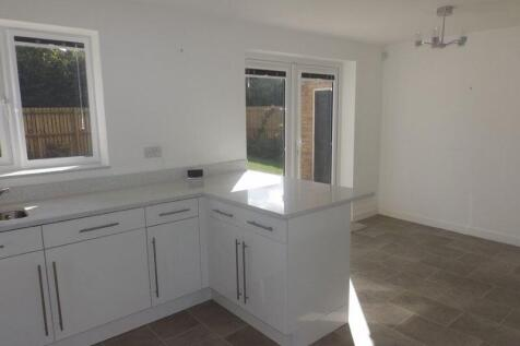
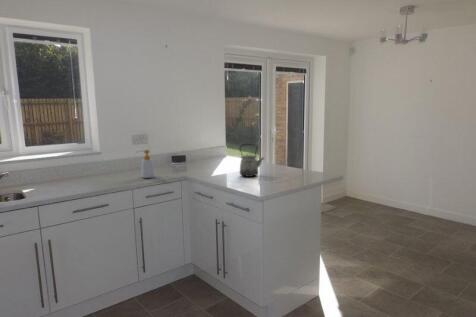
+ kettle (252, 159)
+ soap bottle (144, 163)
